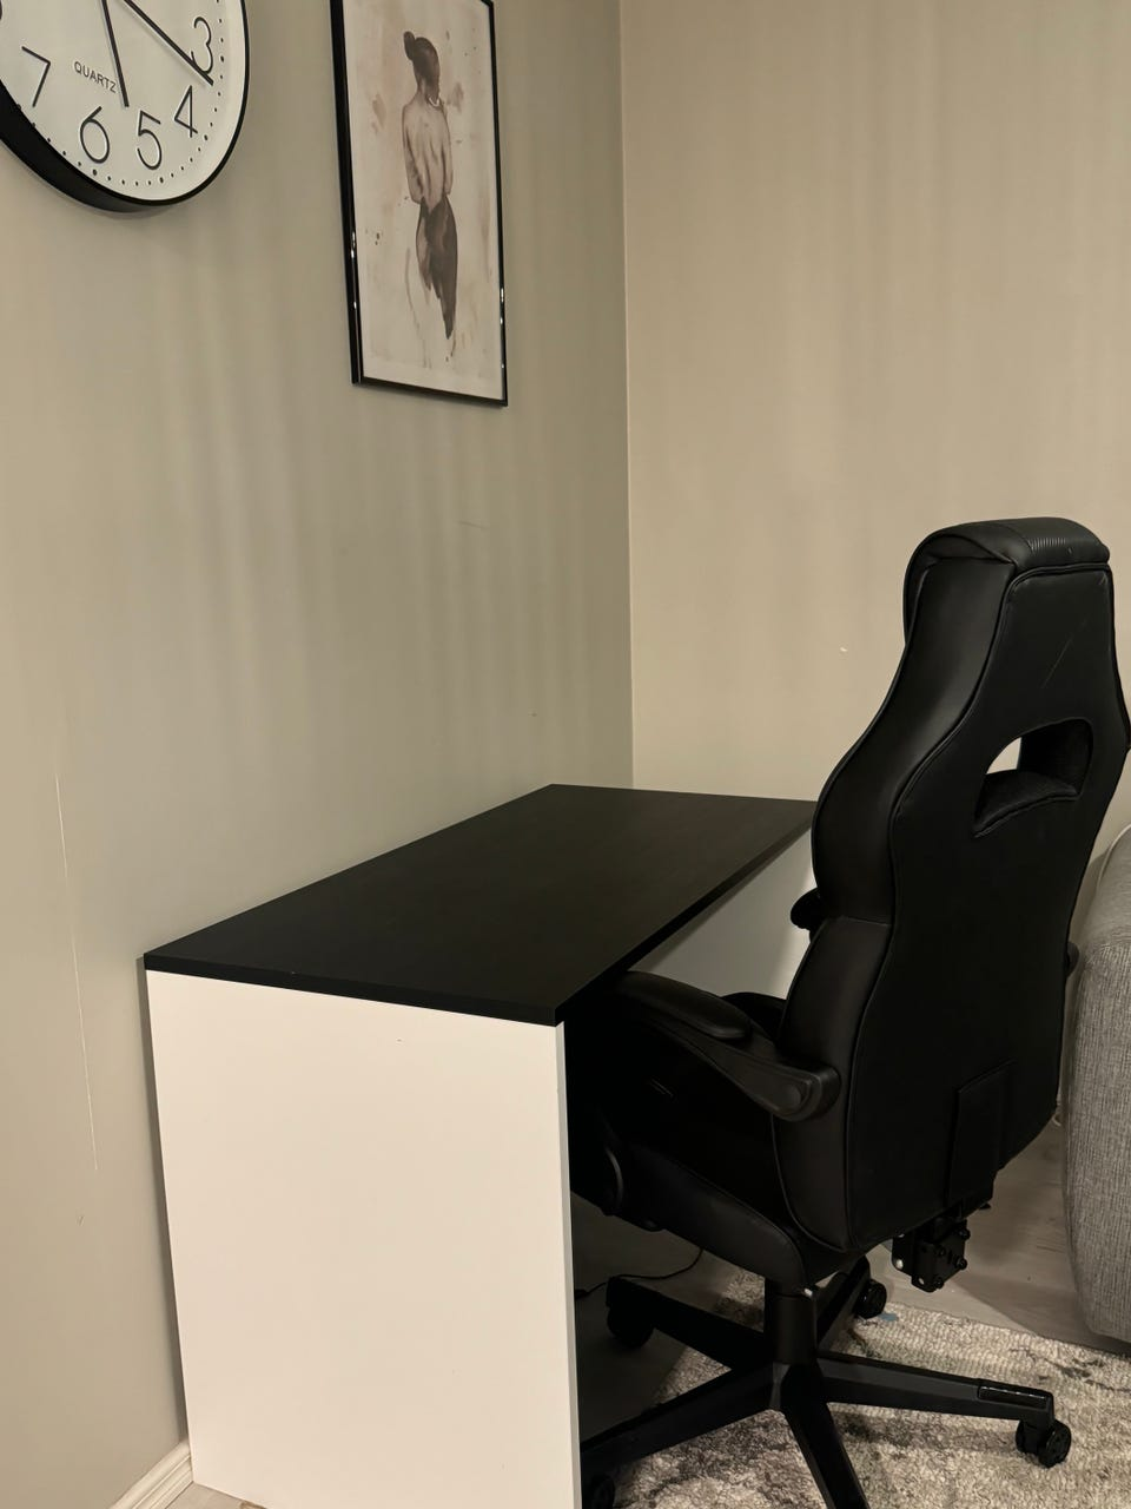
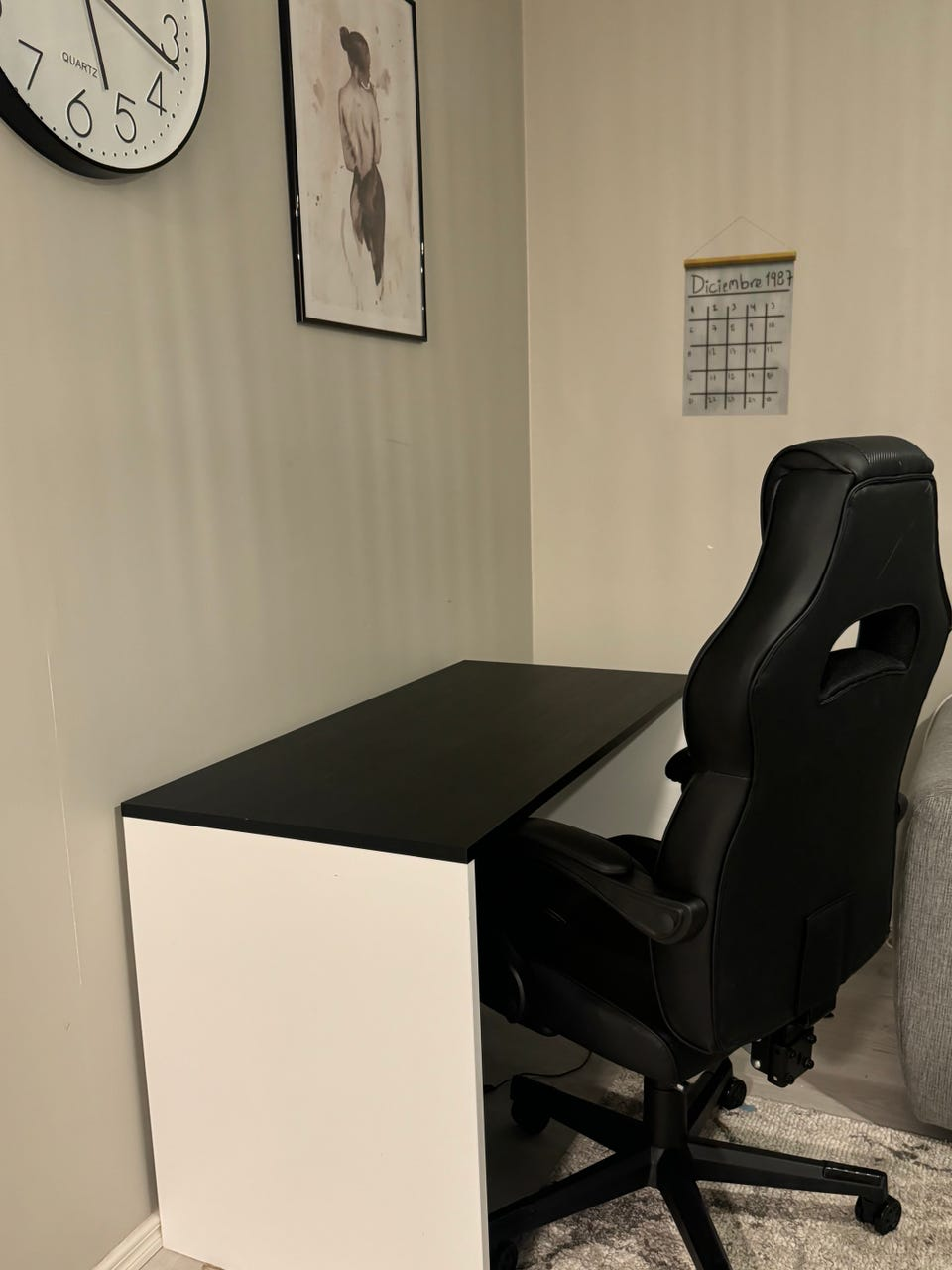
+ calendar (737, 318)
